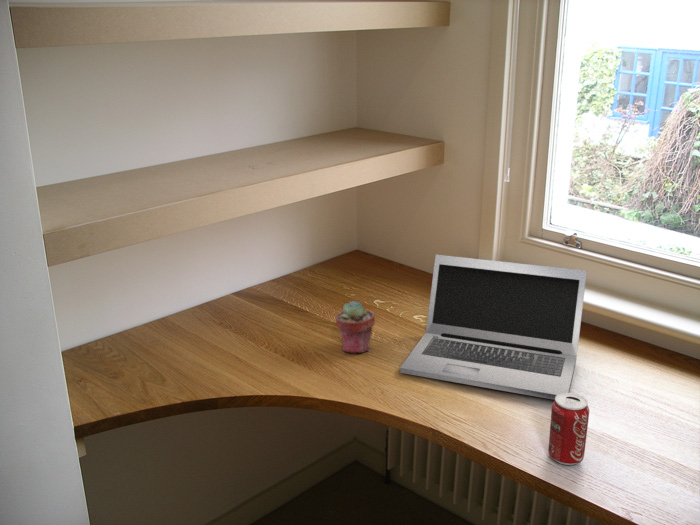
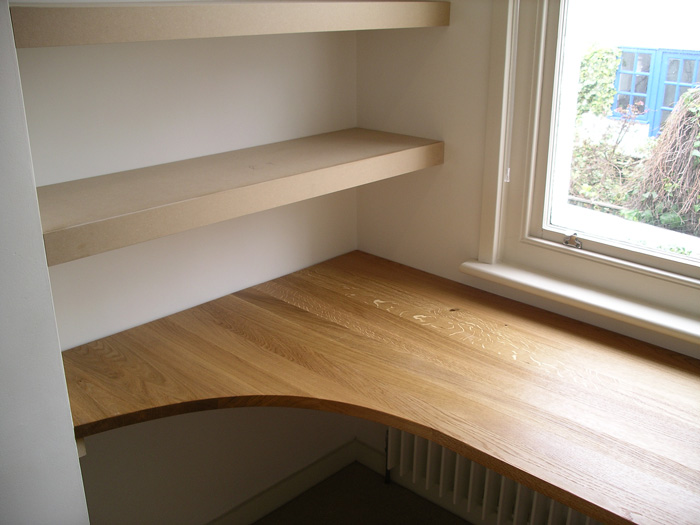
- beverage can (568, 428)
- potted succulent (355, 324)
- laptop (494, 321)
